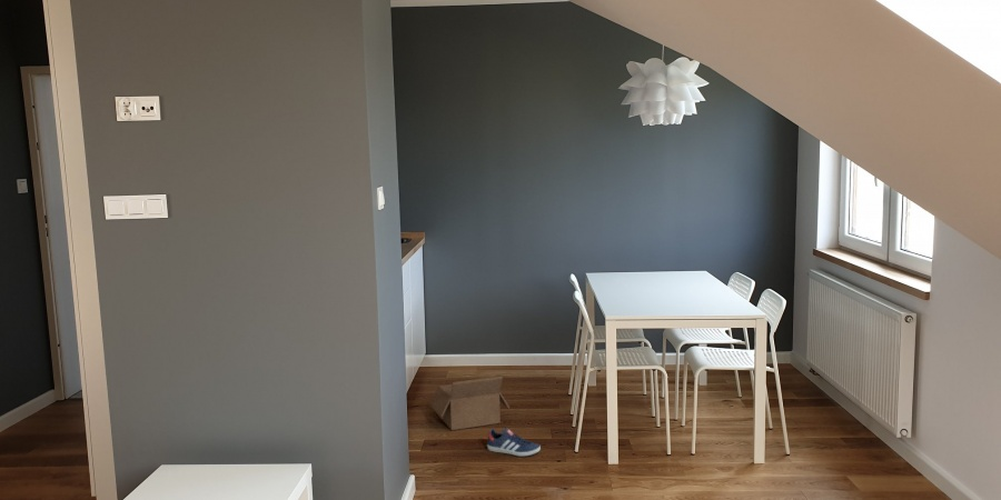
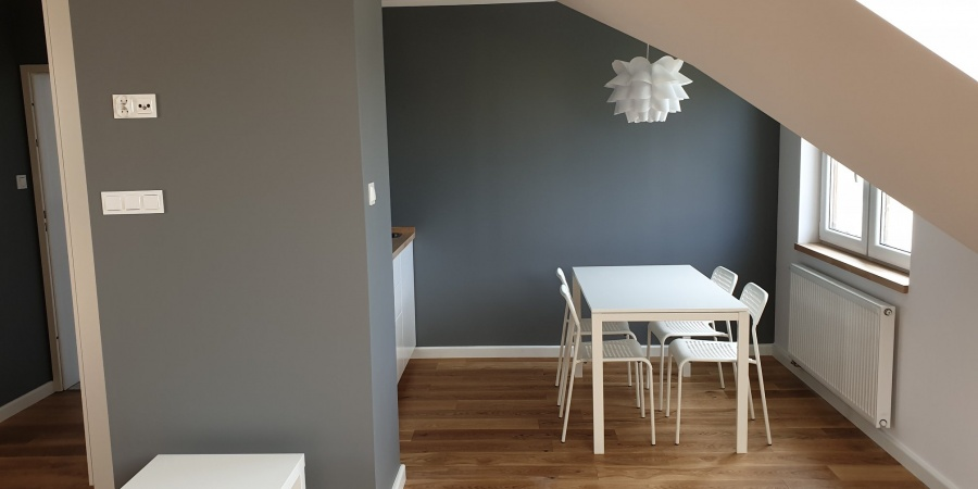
- sneaker (513, 440)
- box (468, 396)
